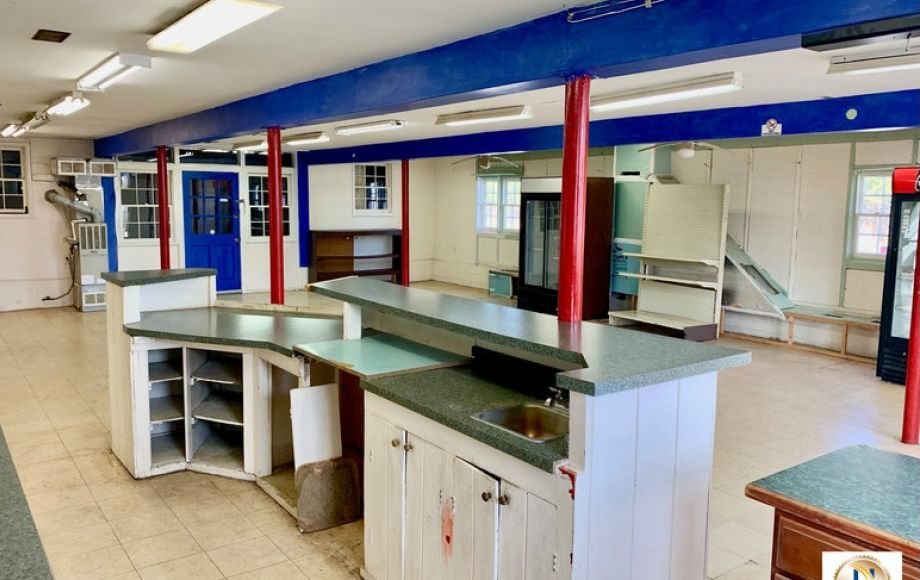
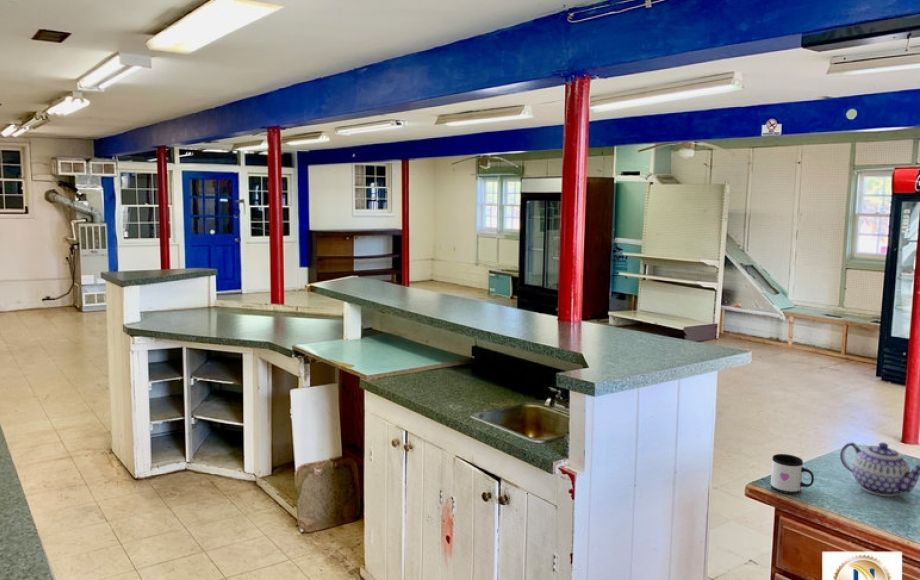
+ teapot (881, 466)
+ mug (792, 474)
